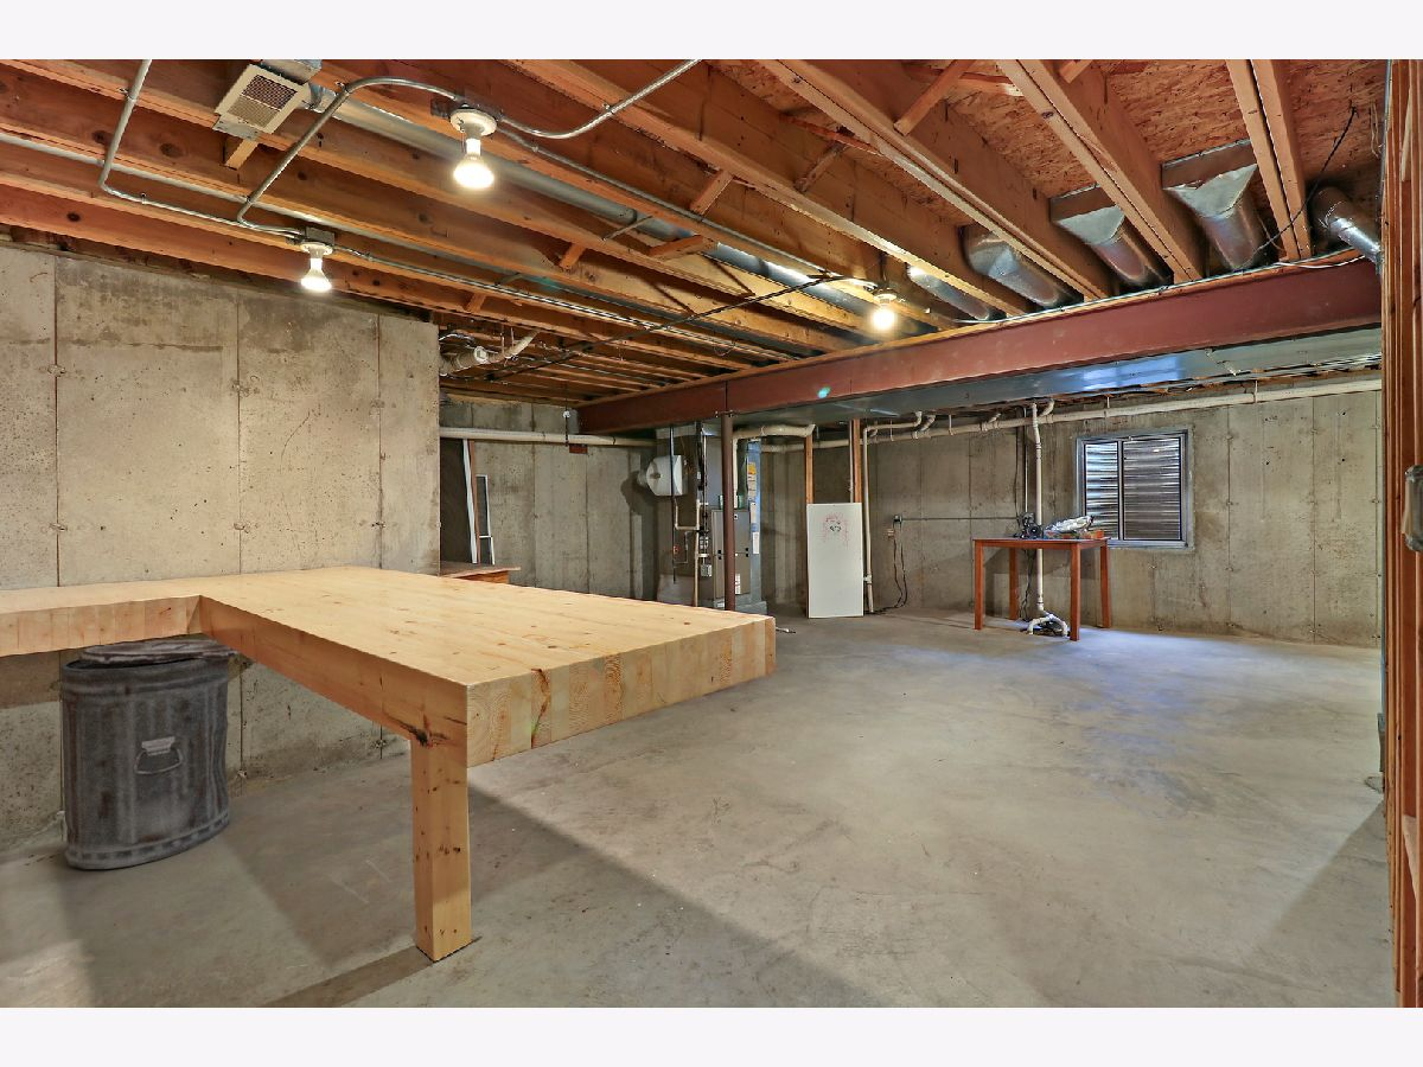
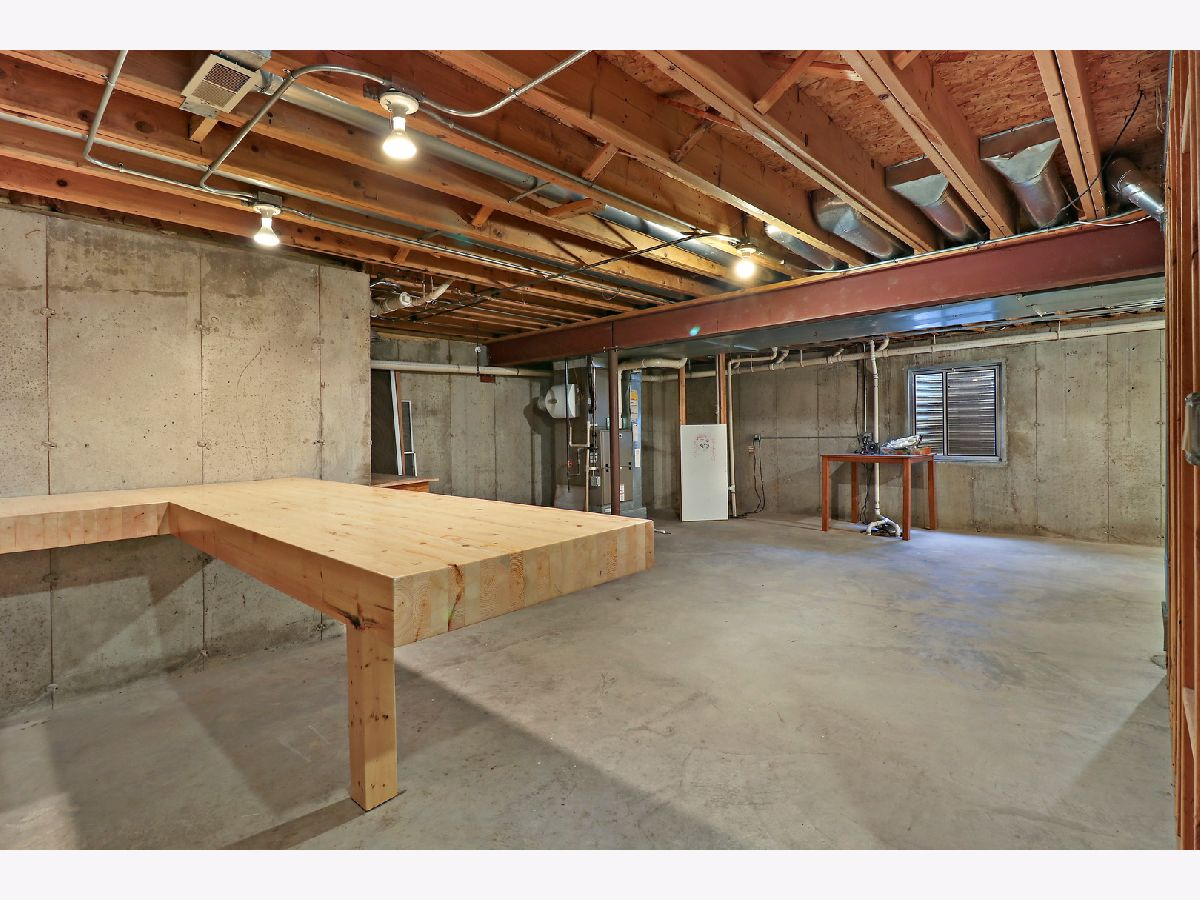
- trash can lid (159, 739)
